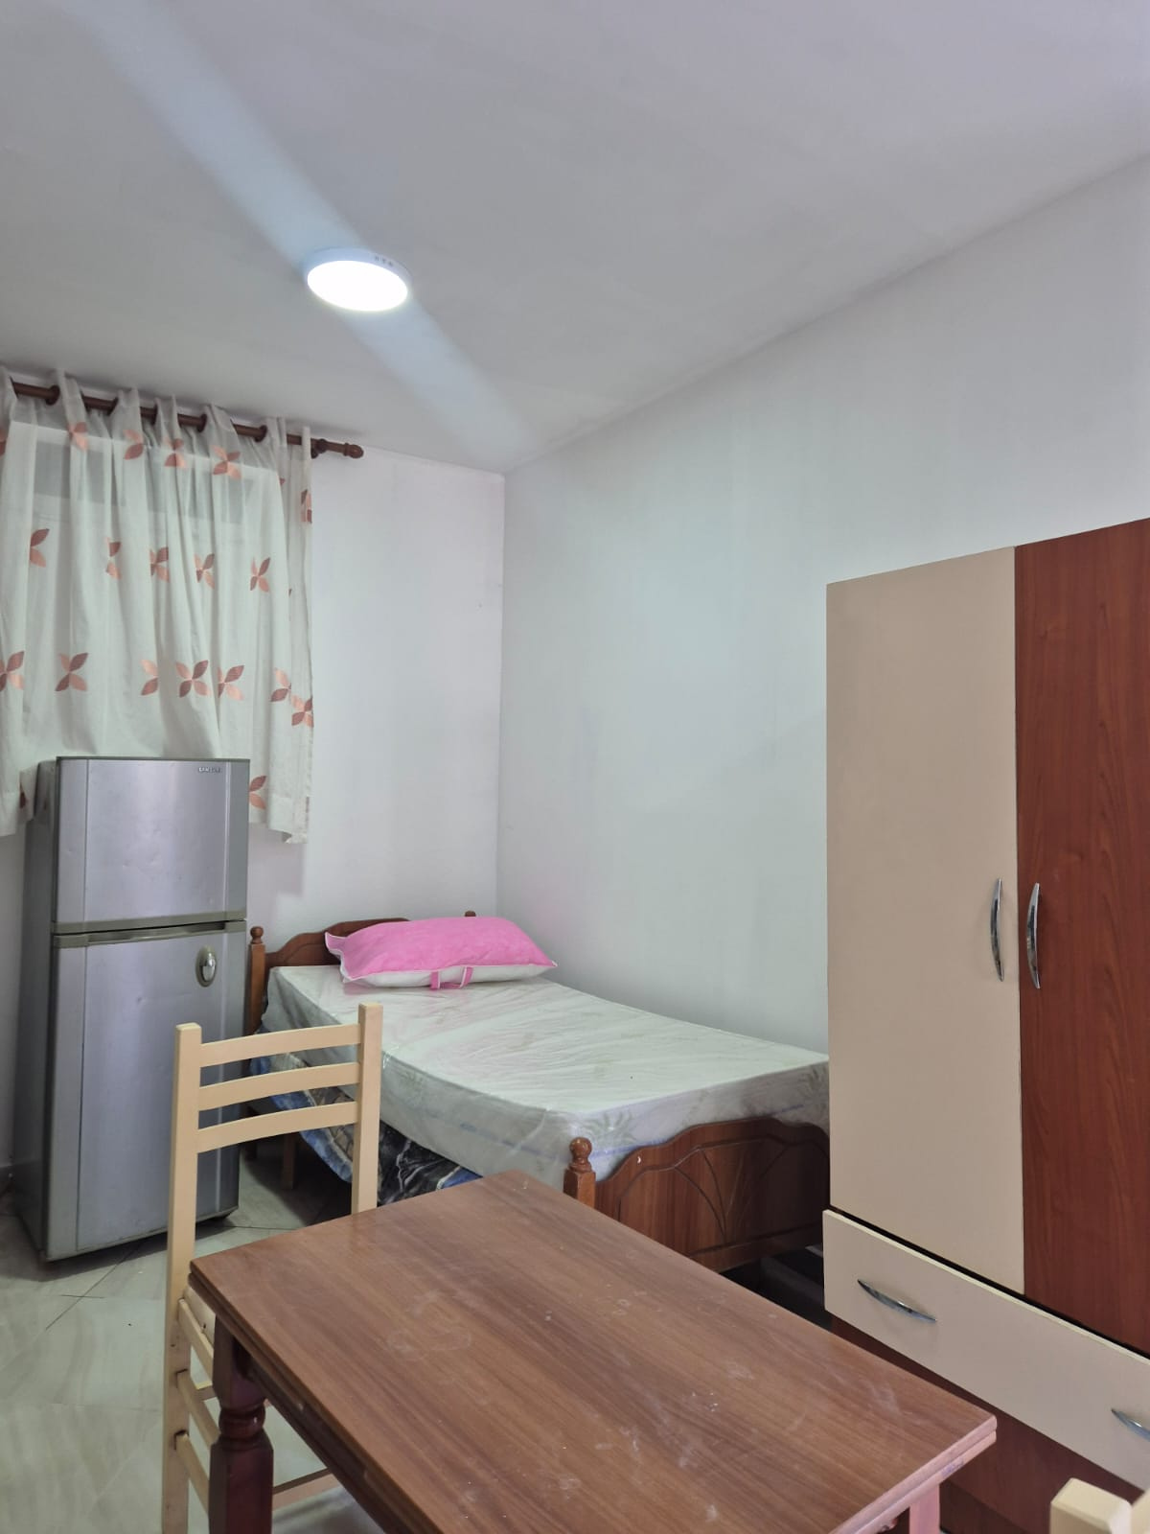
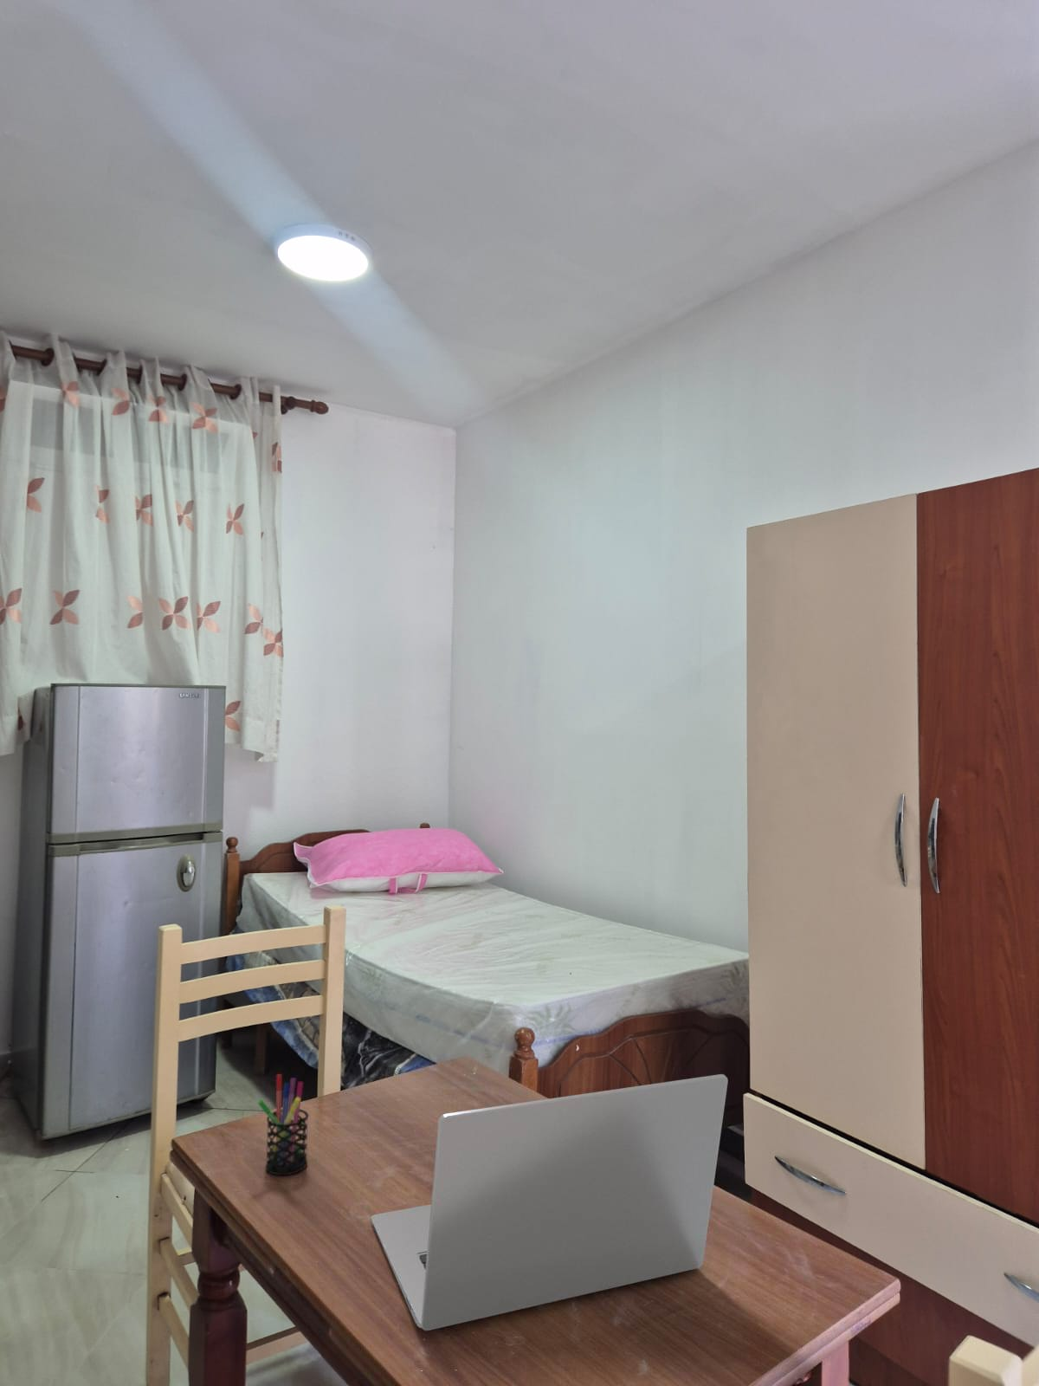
+ pen holder (282, 1123)
+ laptop (538, 1151)
